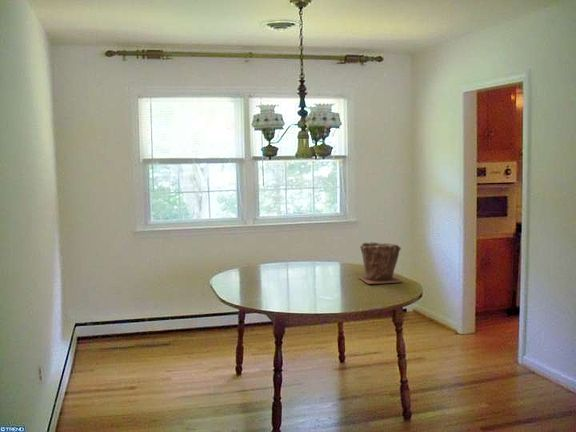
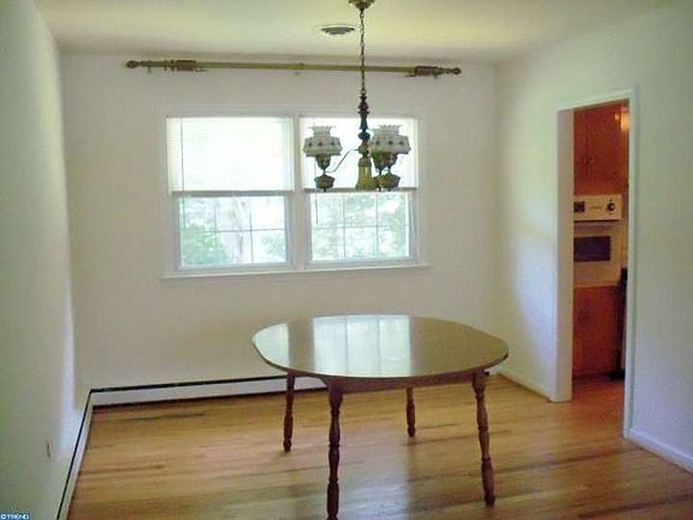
- plant pot (380, 261)
